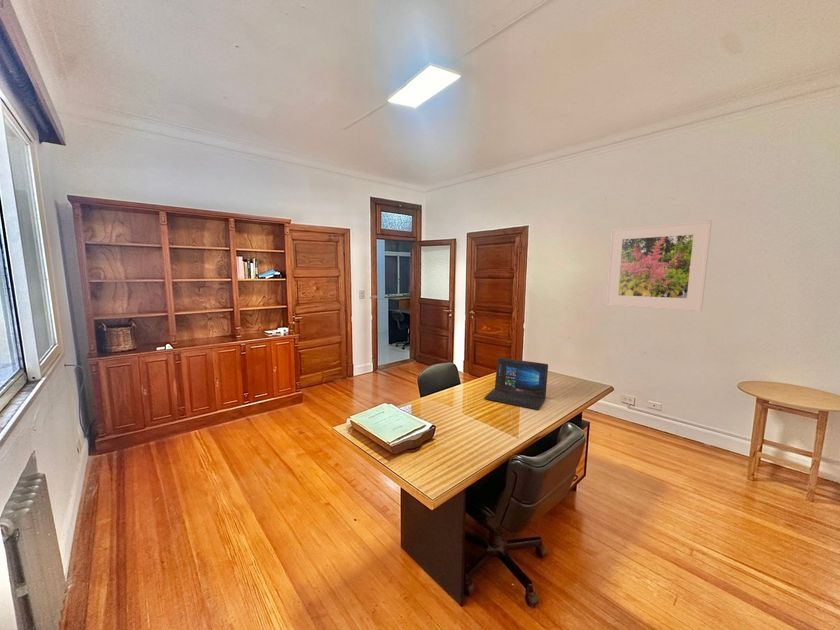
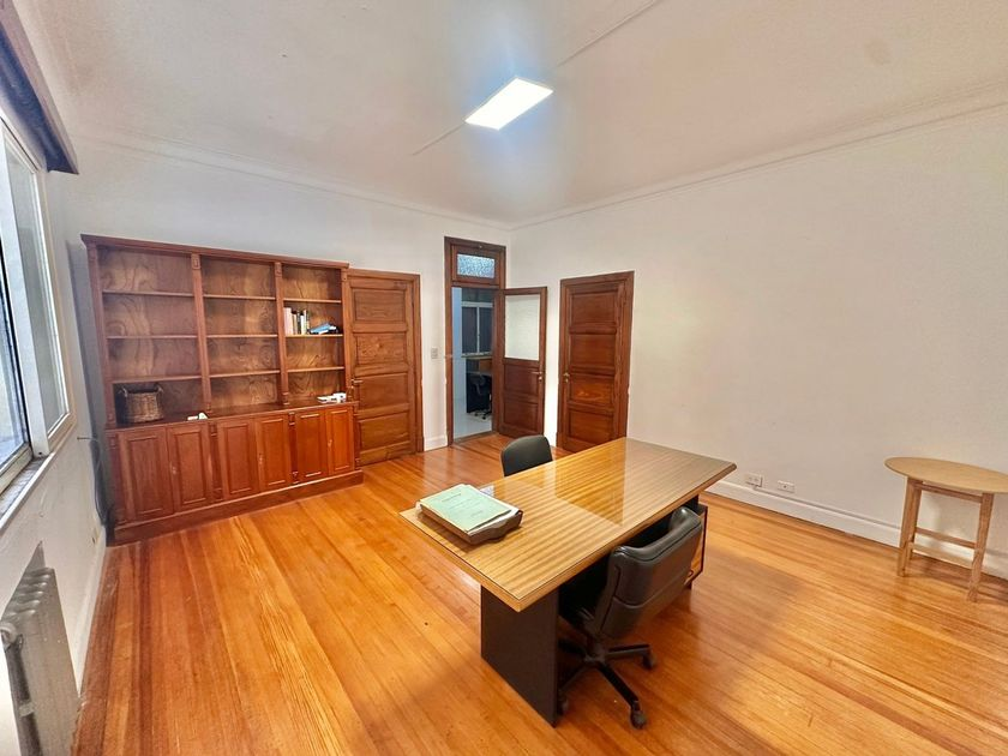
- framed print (653, 267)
- laptop (516, 381)
